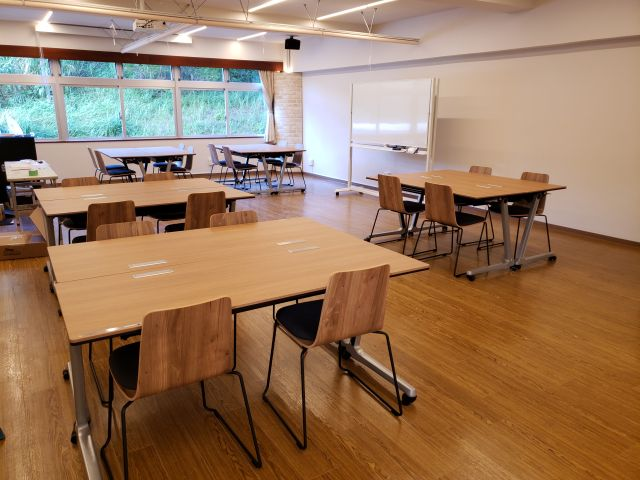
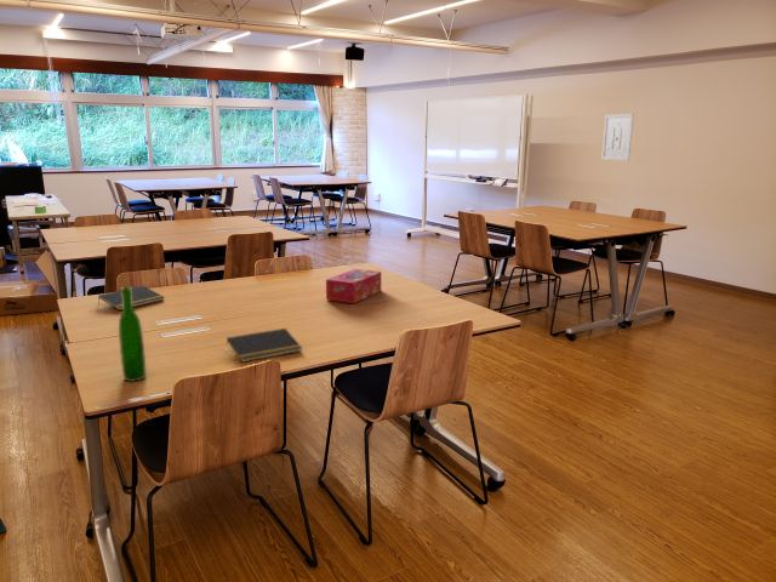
+ wall art (616, 137)
+ wine bottle (130, 333)
+ notepad (132, 297)
+ tissue box (354, 285)
+ notepad (264, 343)
